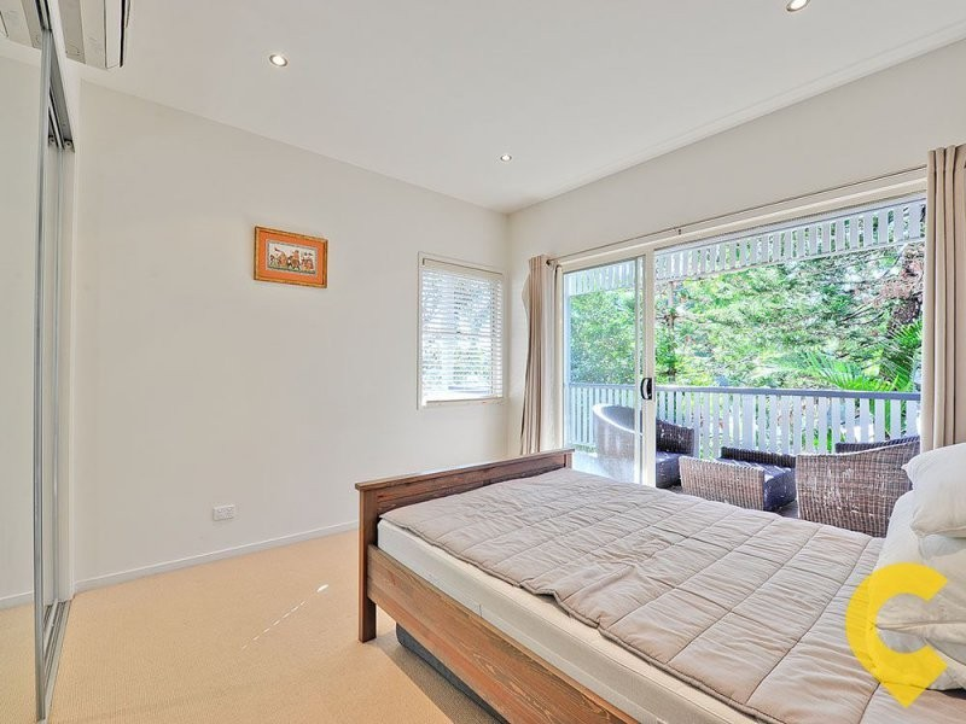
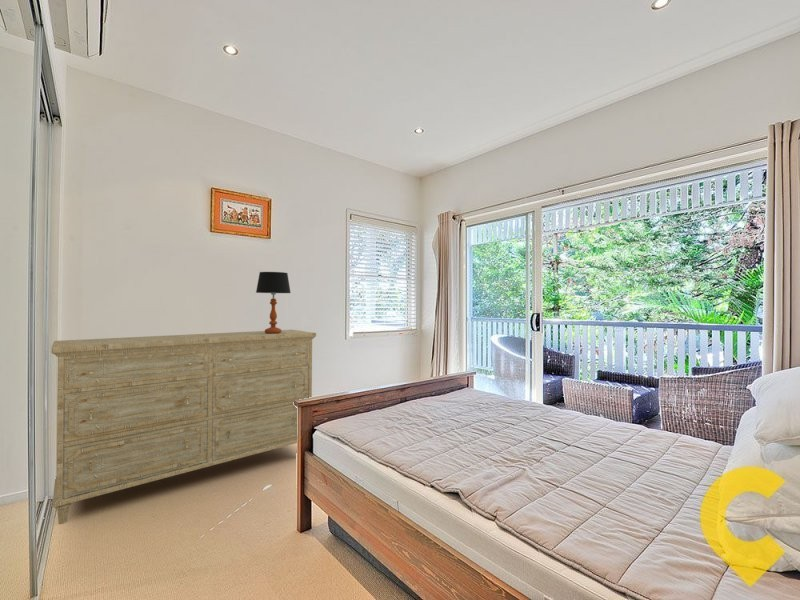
+ dresser (202, 404)
+ table lamp (273, 302)
